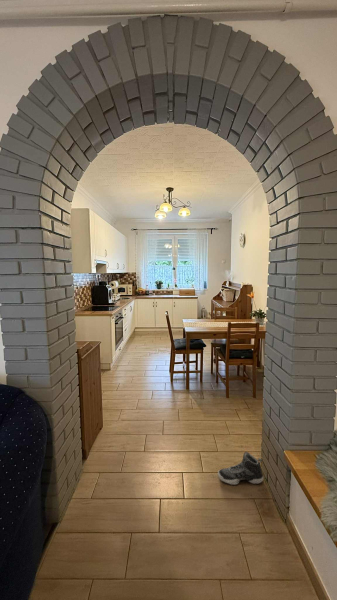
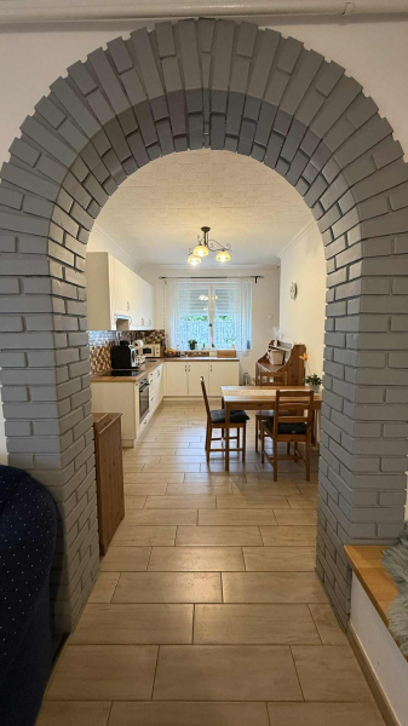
- sneaker (240, 466)
